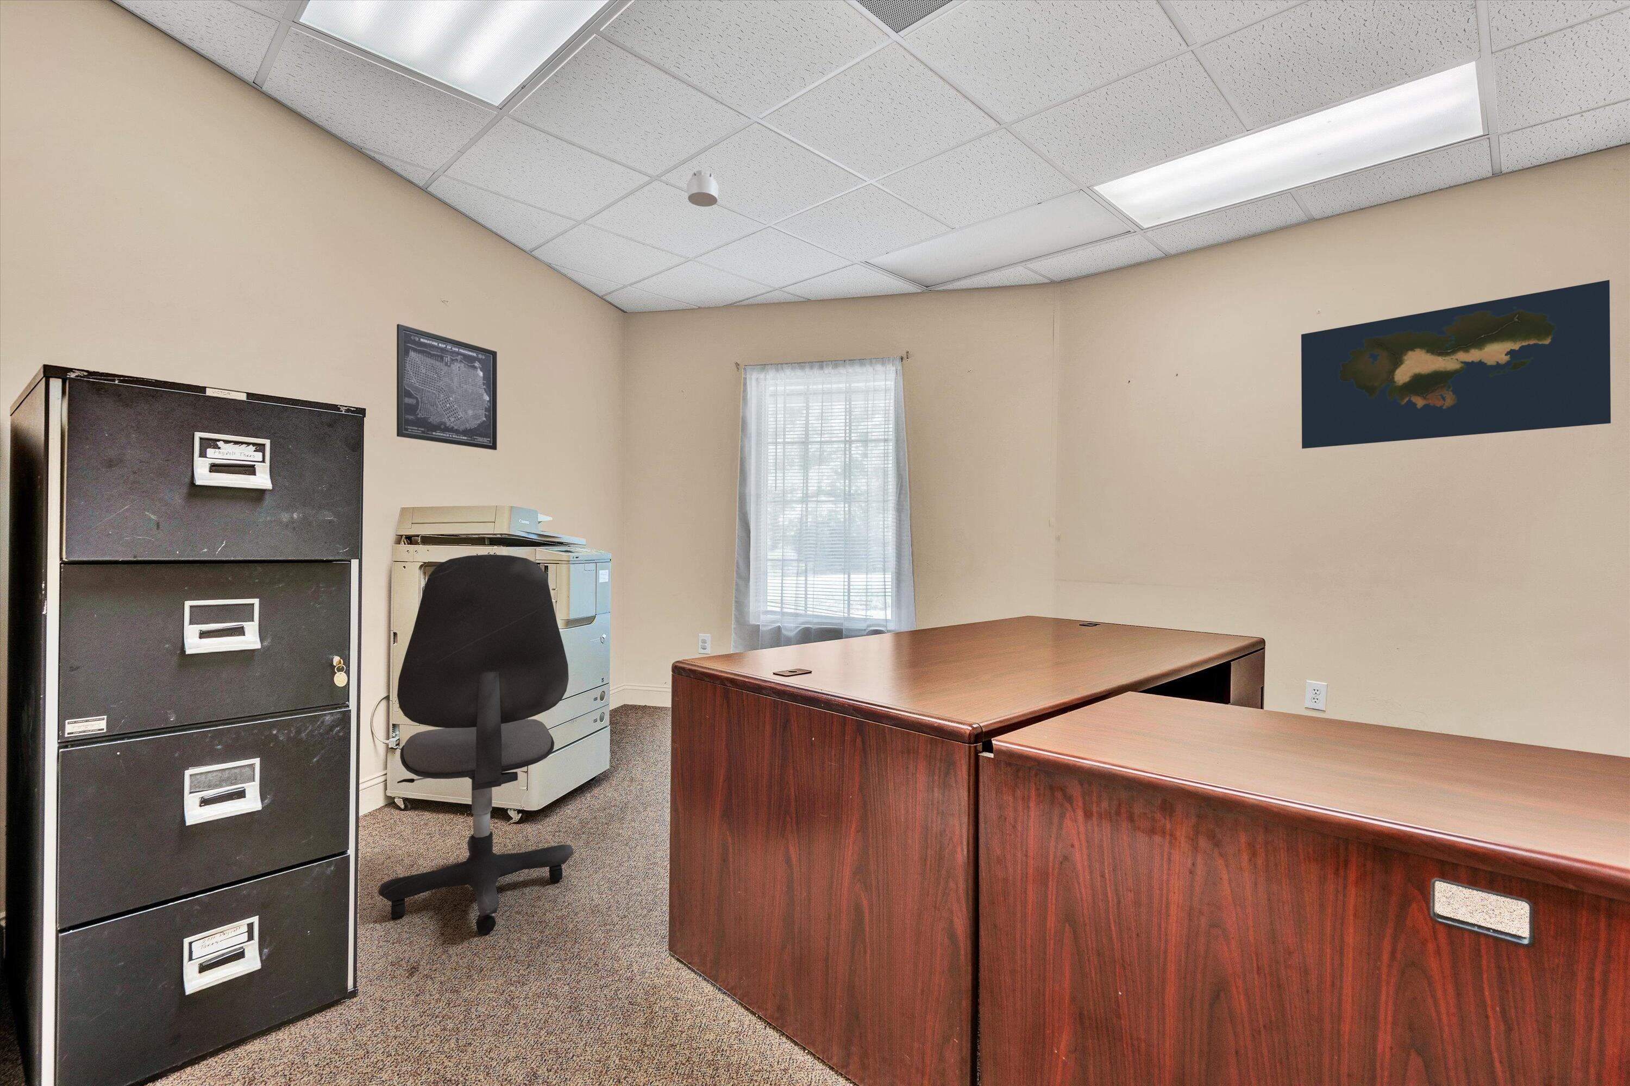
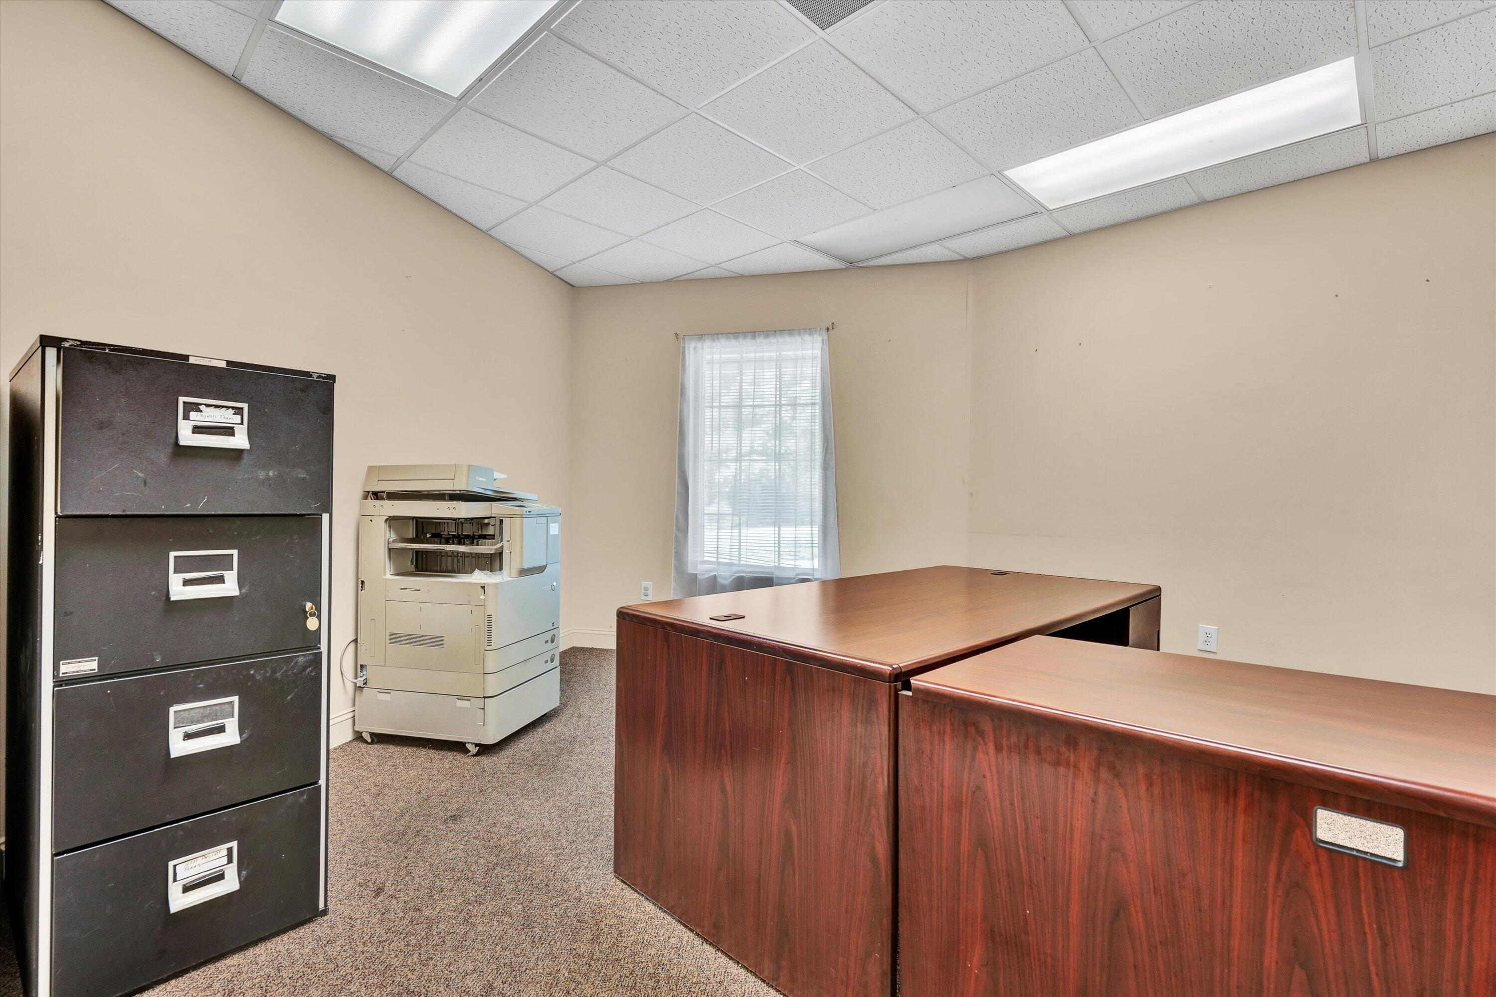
- office chair (481, 725)
- wall art (450, 391)
- map (1438, 373)
- smoke detector (702, 188)
